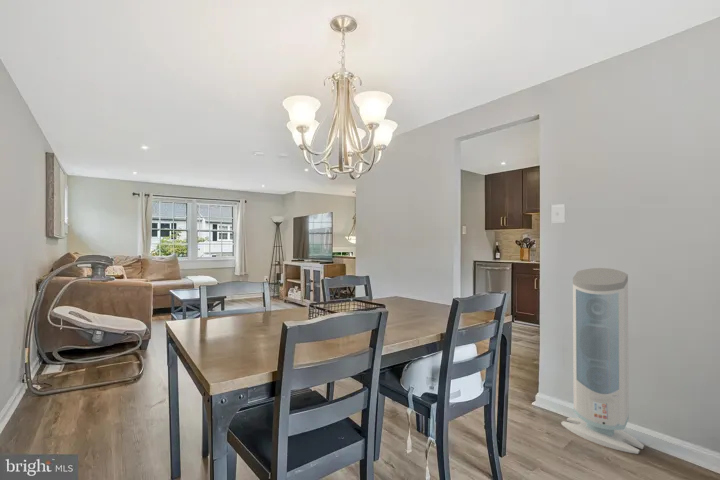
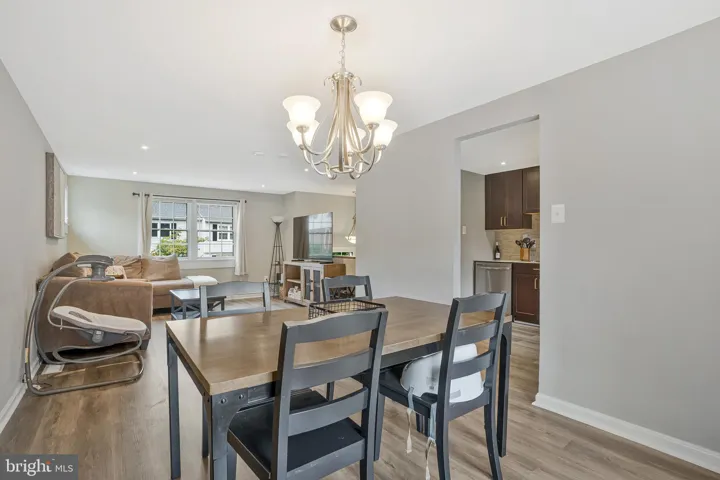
- air purifier (599, 351)
